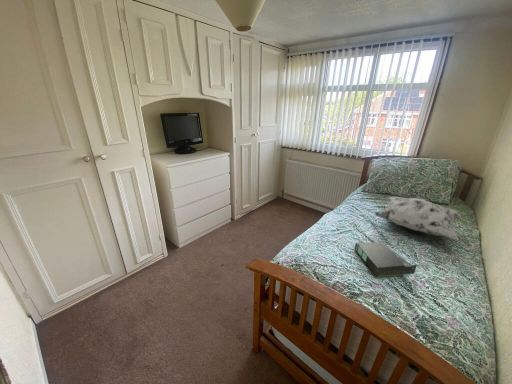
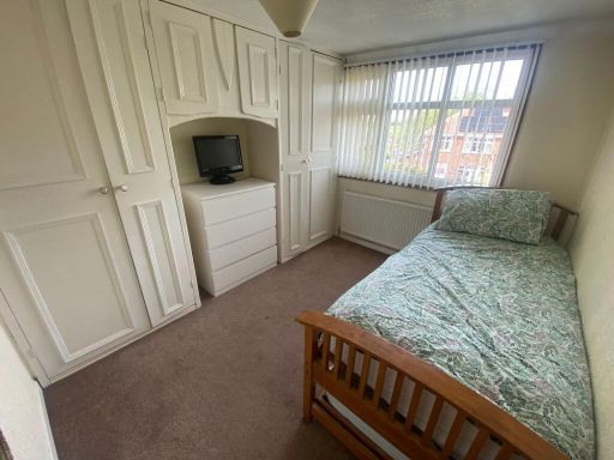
- box (383, 257)
- decorative pillow (417, 214)
